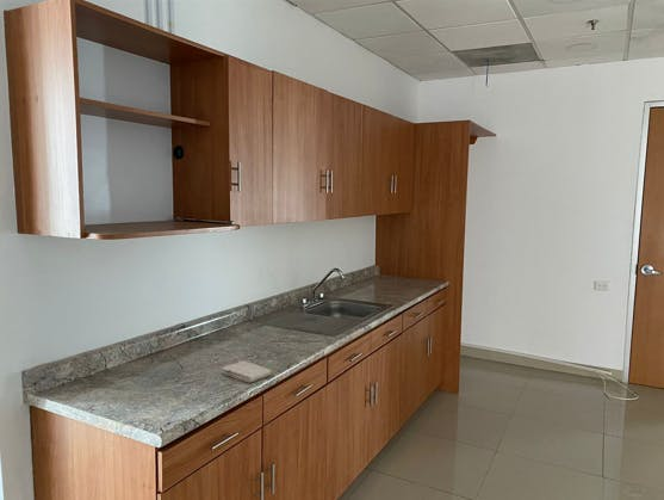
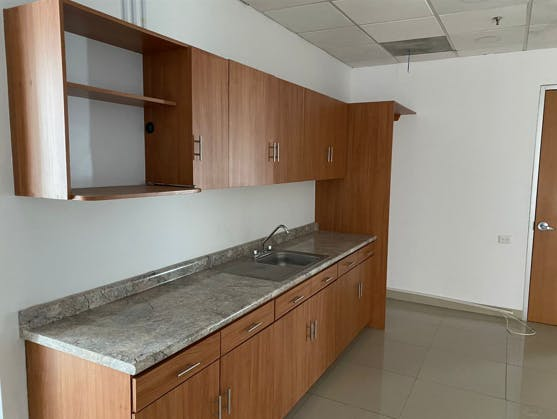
- washcloth (246, 370)
